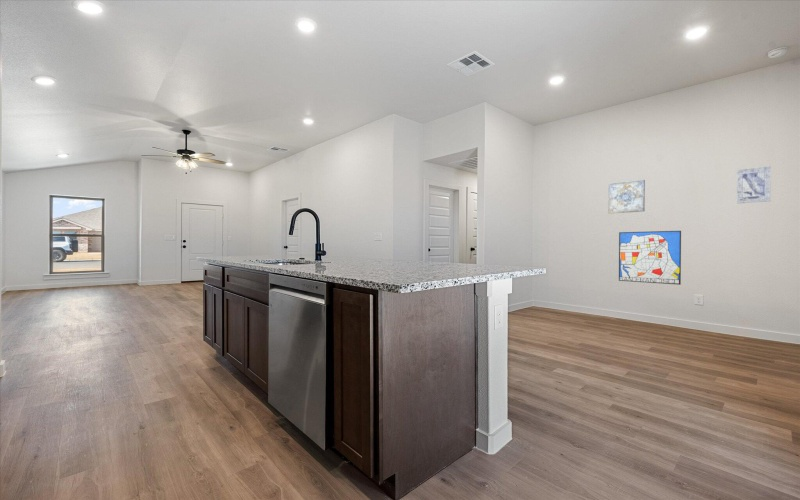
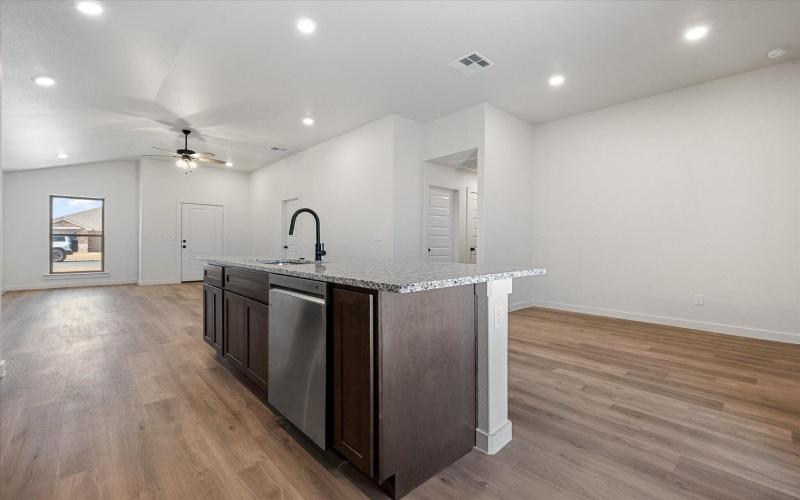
- wall art (648, 257)
- wall art (626, 197)
- wall art (753, 185)
